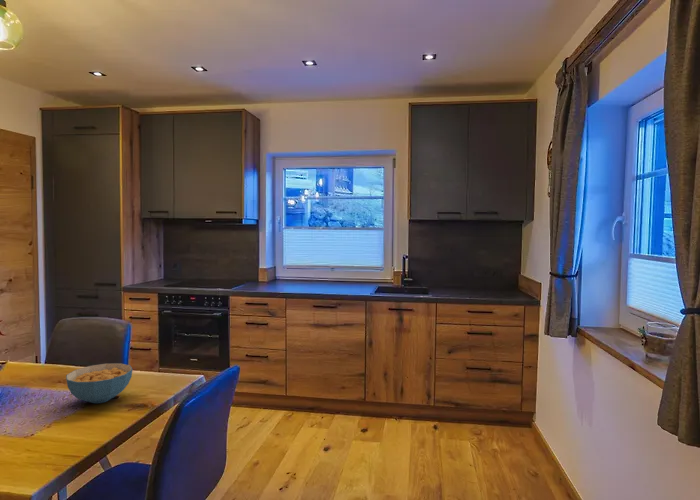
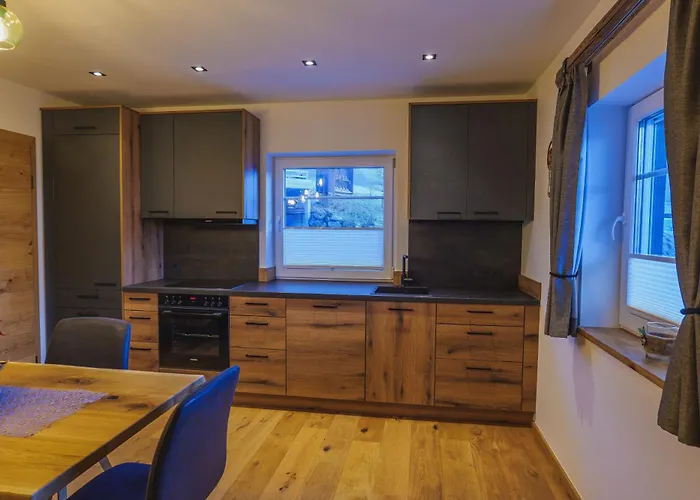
- cereal bowl (100, 386)
